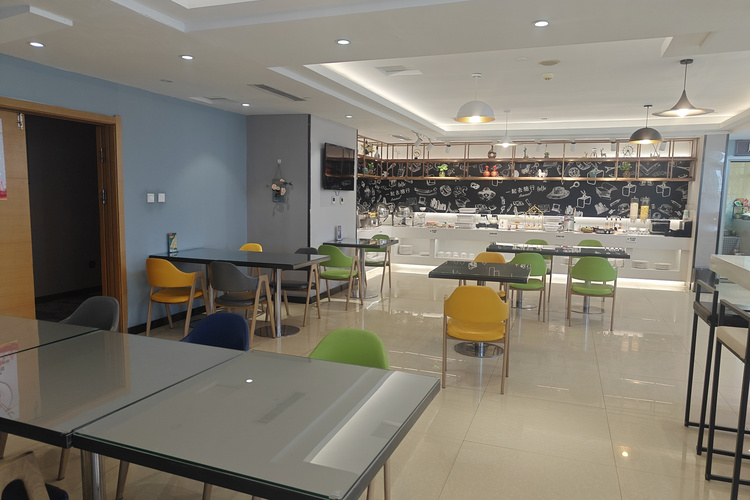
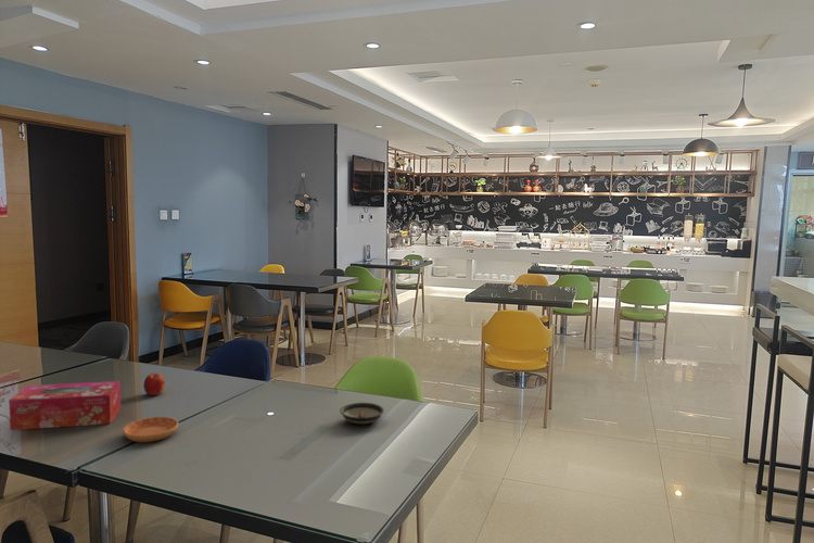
+ saucer (361, 415)
+ fruit (154, 383)
+ saucer (151, 430)
+ tissue box (67, 404)
